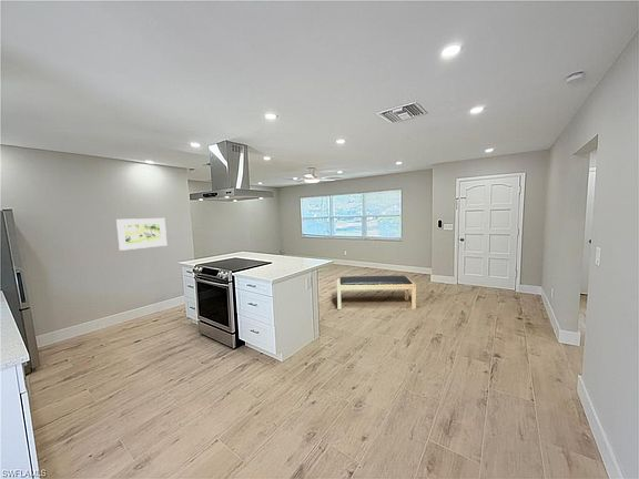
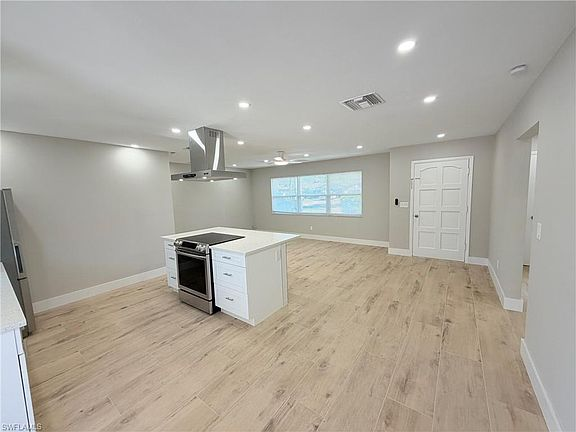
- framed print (143, 233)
- bench (374, 288)
